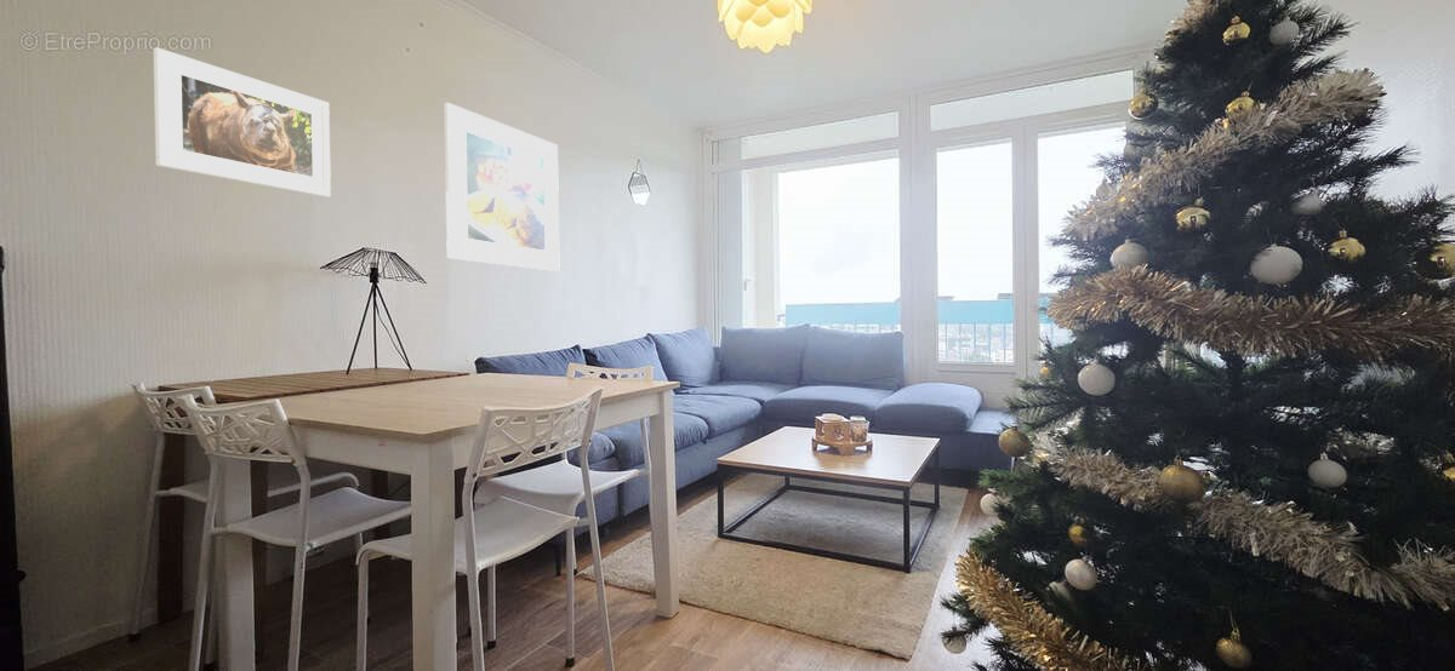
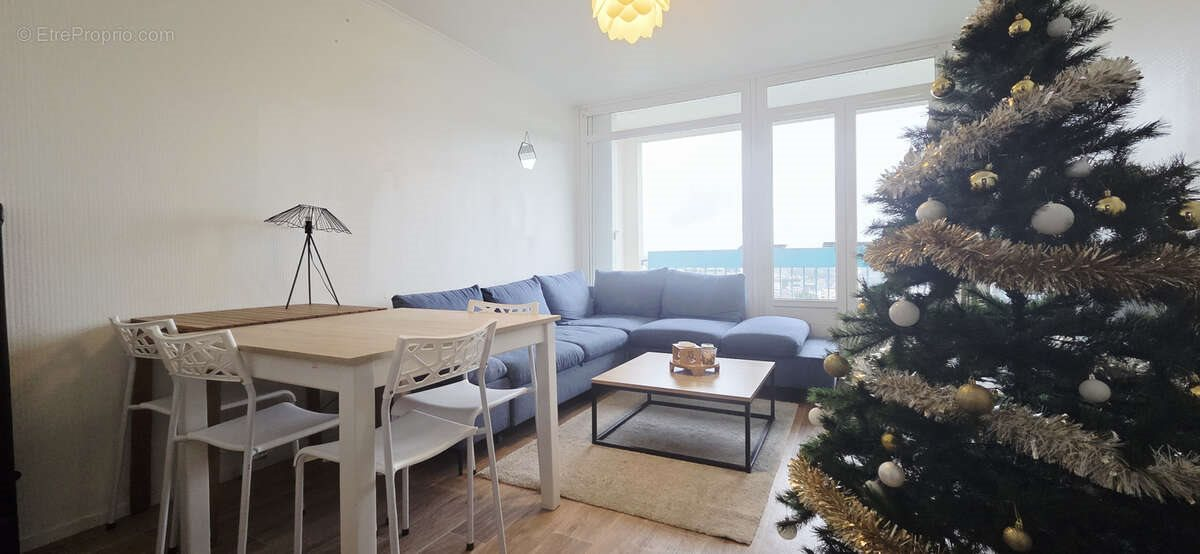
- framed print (507, 195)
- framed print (251, 130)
